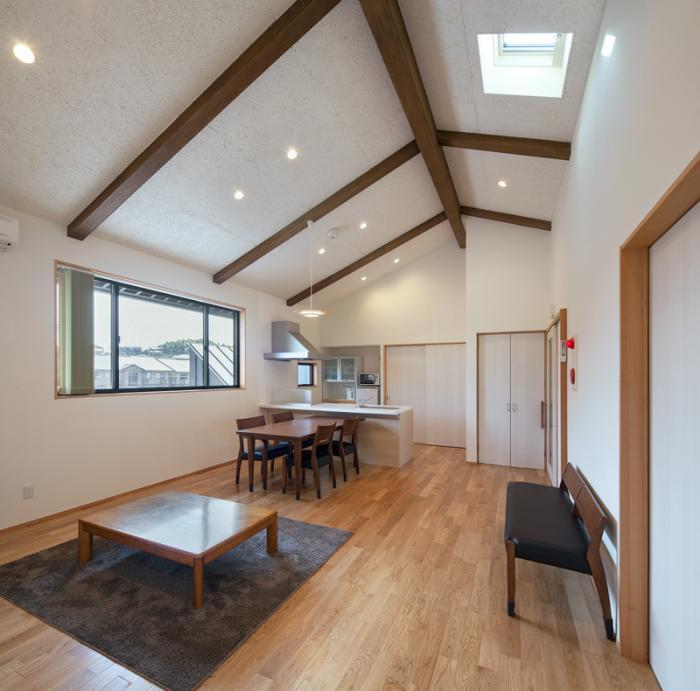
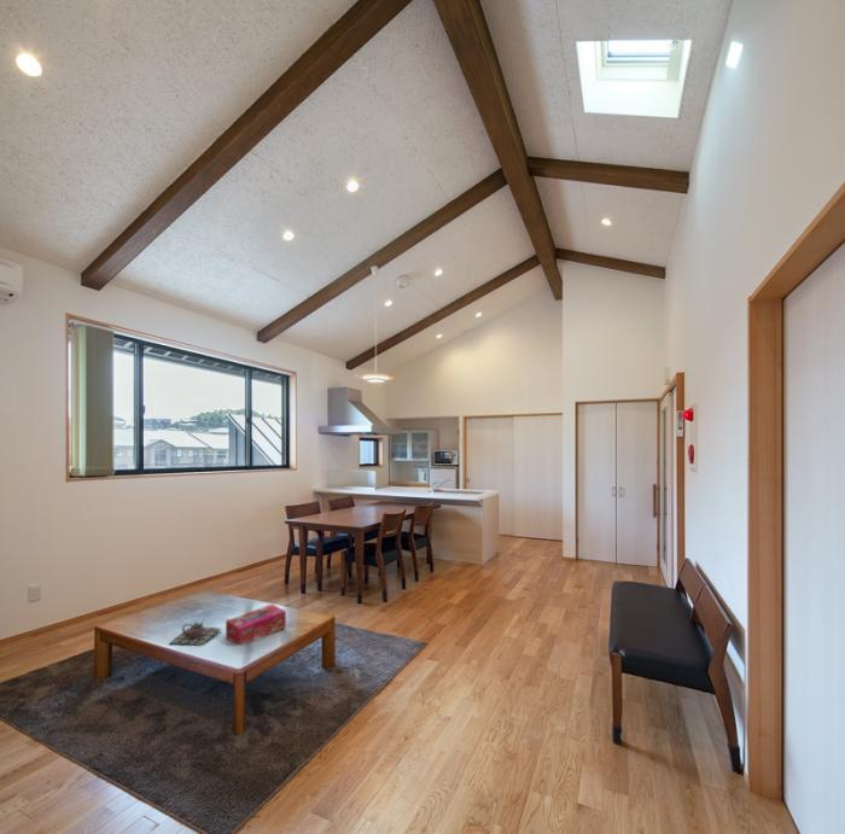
+ teapot (196, 630)
+ tissue box (256, 624)
